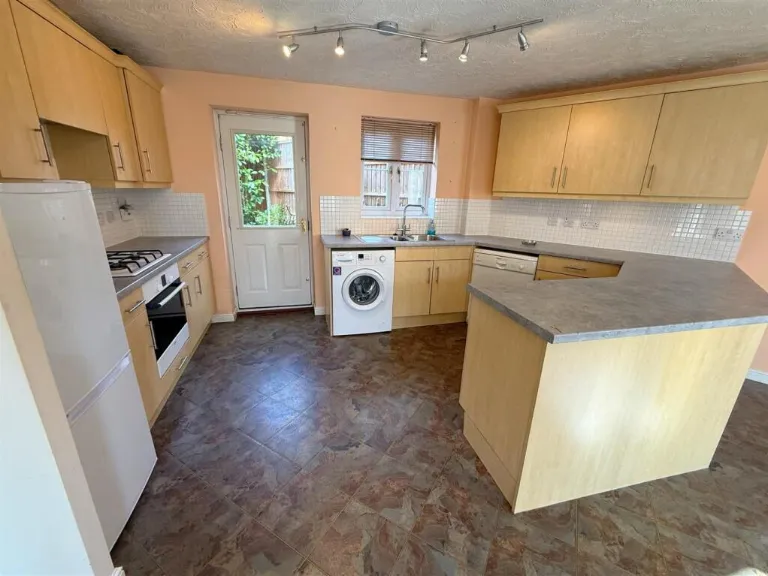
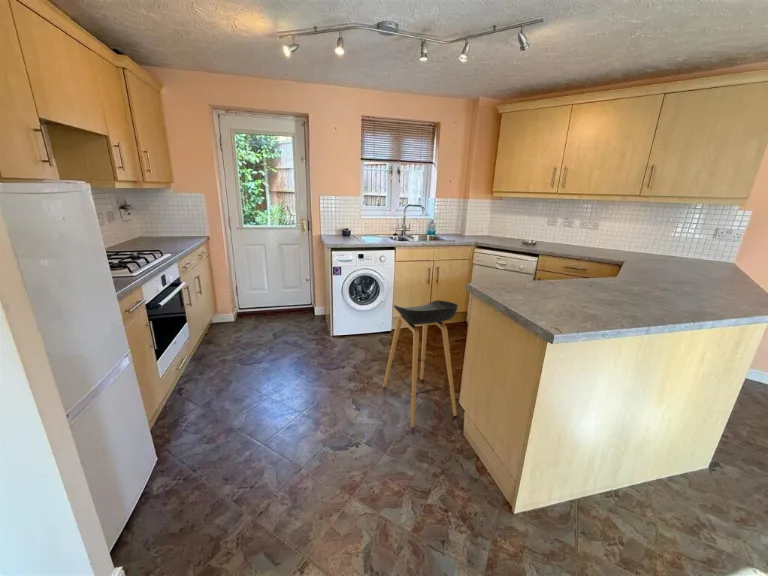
+ stool (422, 352)
